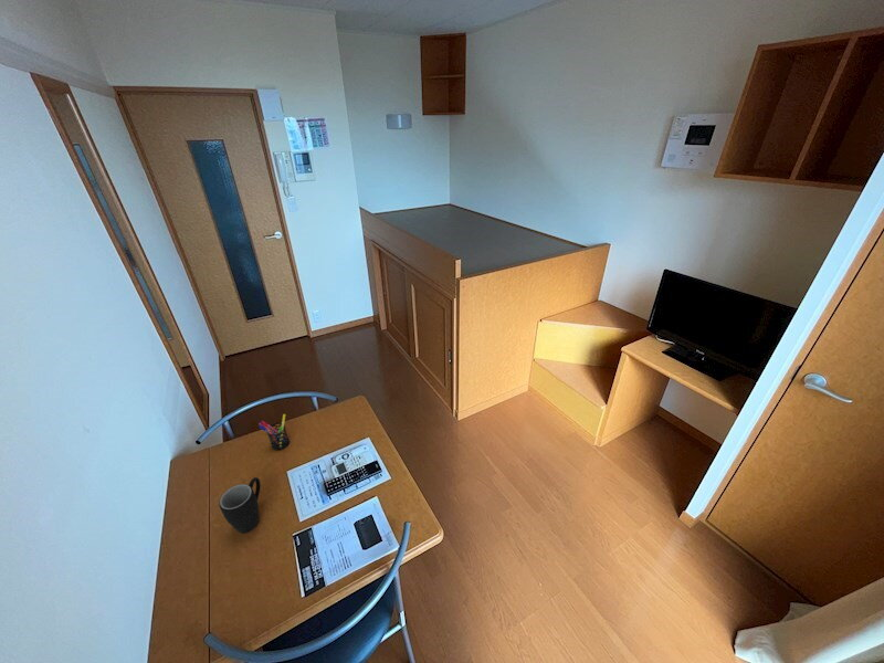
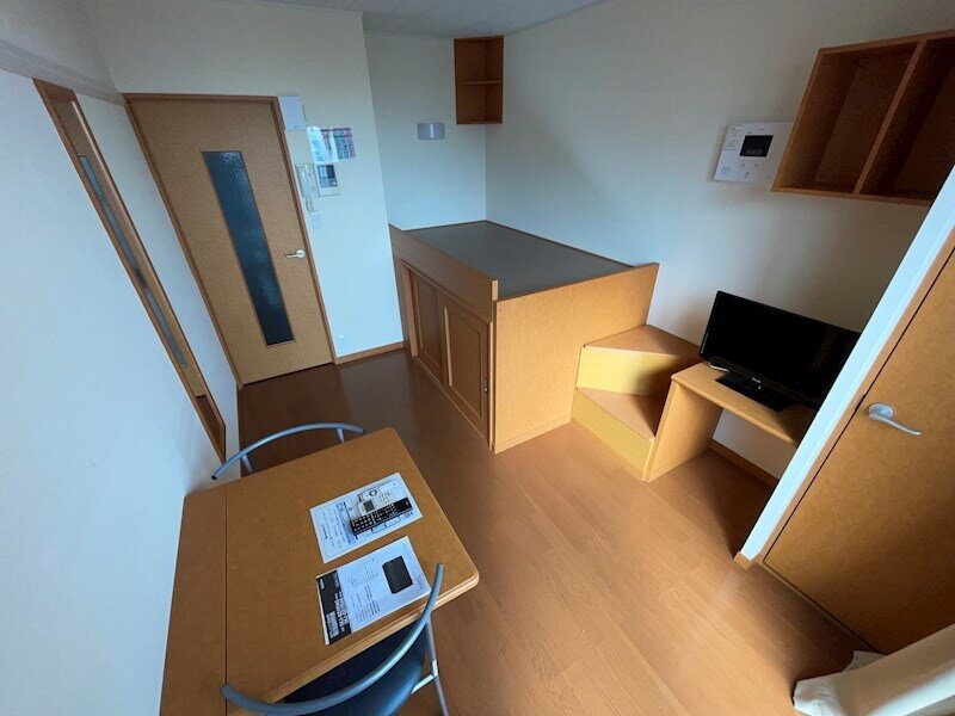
- mug (246, 503)
- pen holder (276, 432)
